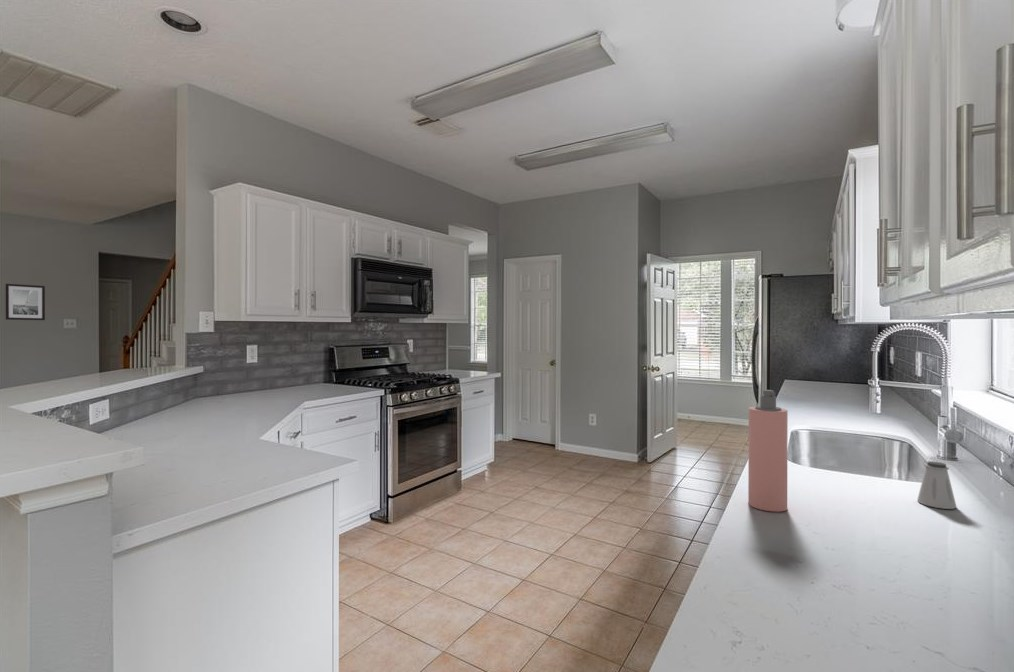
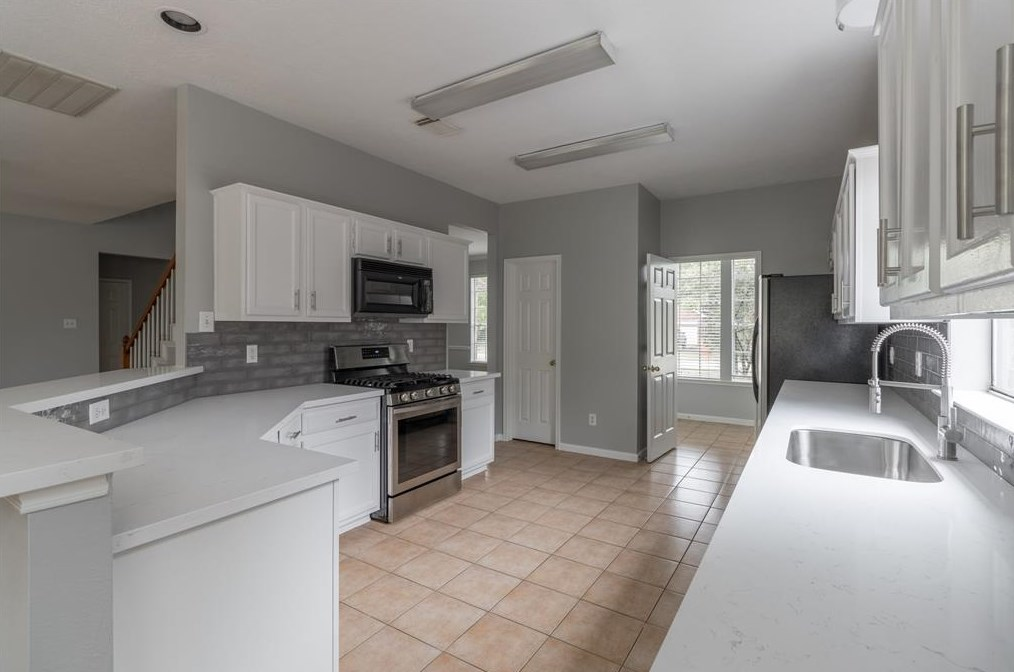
- wall art (25, 302)
- spray bottle (767, 447)
- saltshaker (936, 483)
